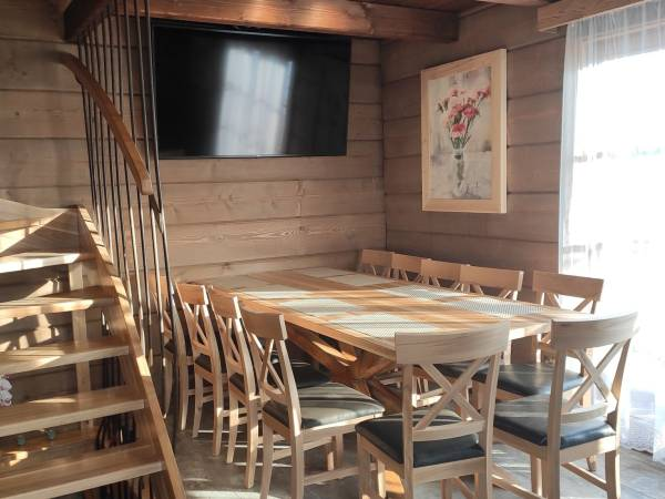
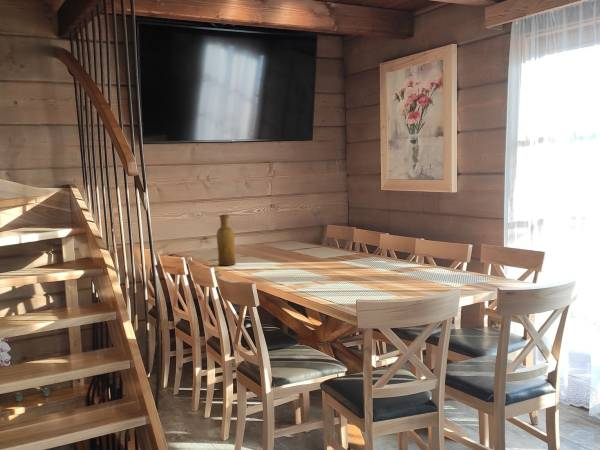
+ vase (225, 239)
